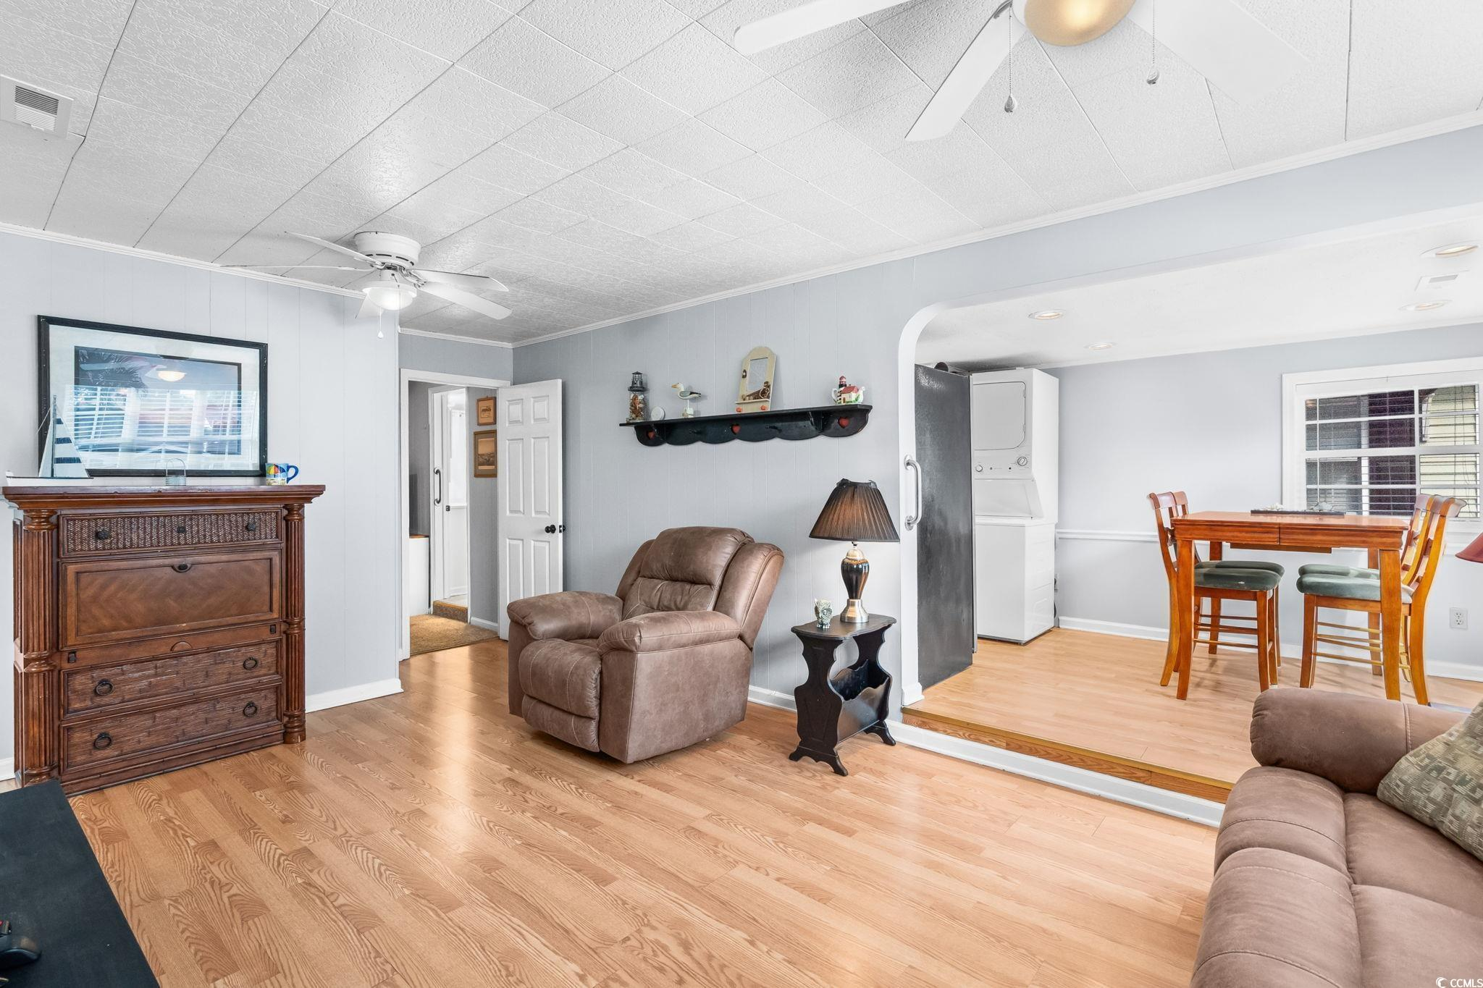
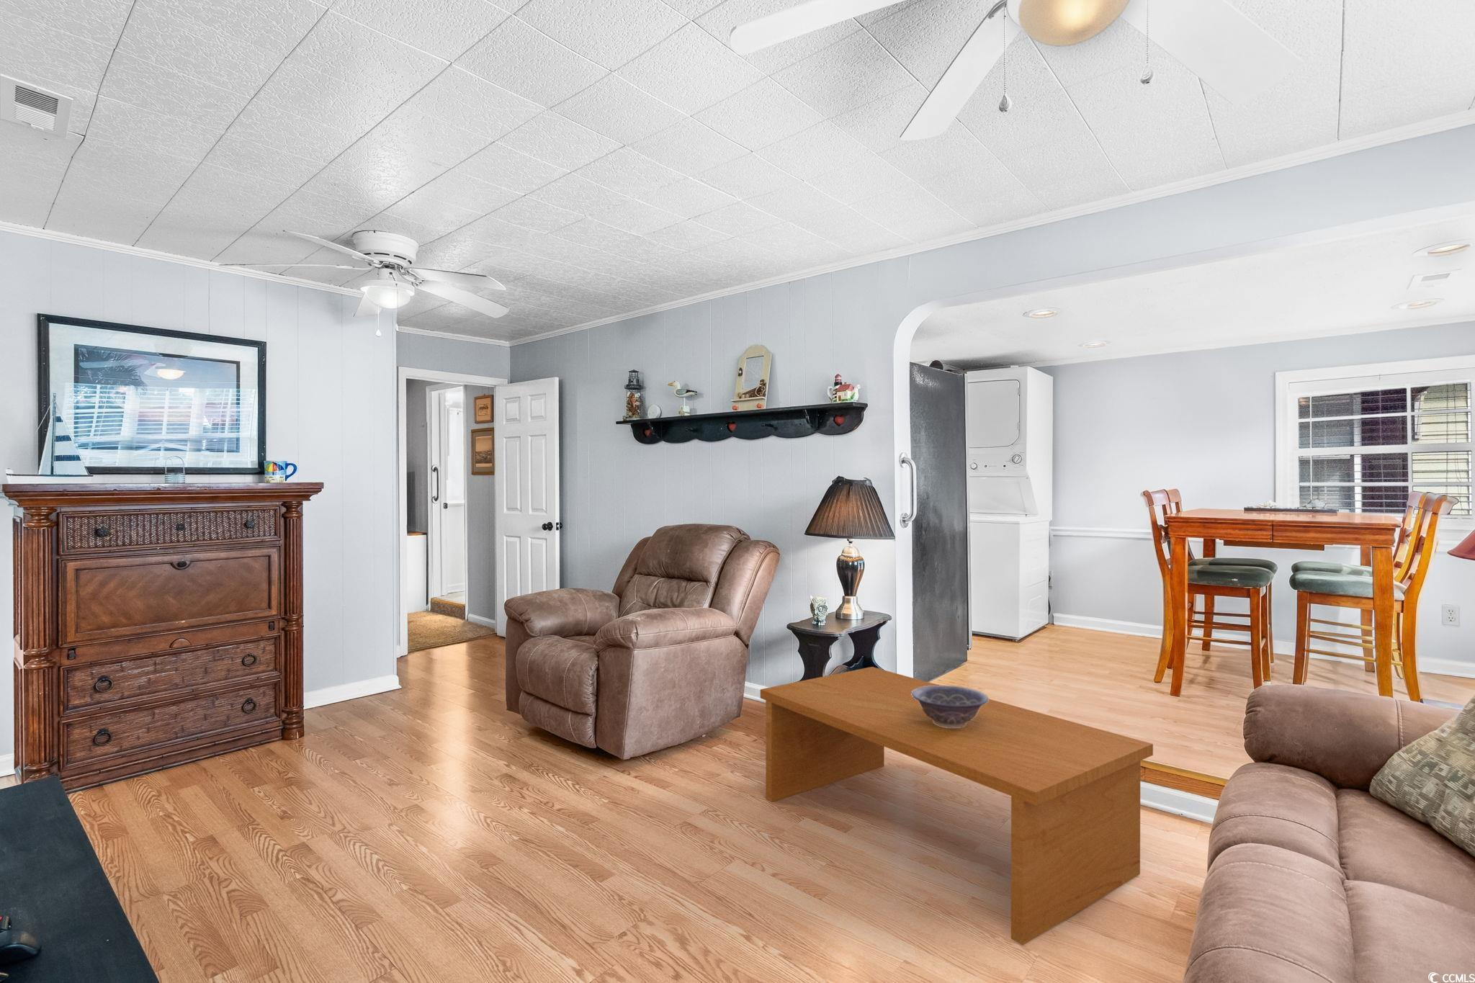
+ coffee table (935, 766)
+ decorative bowl (950, 709)
